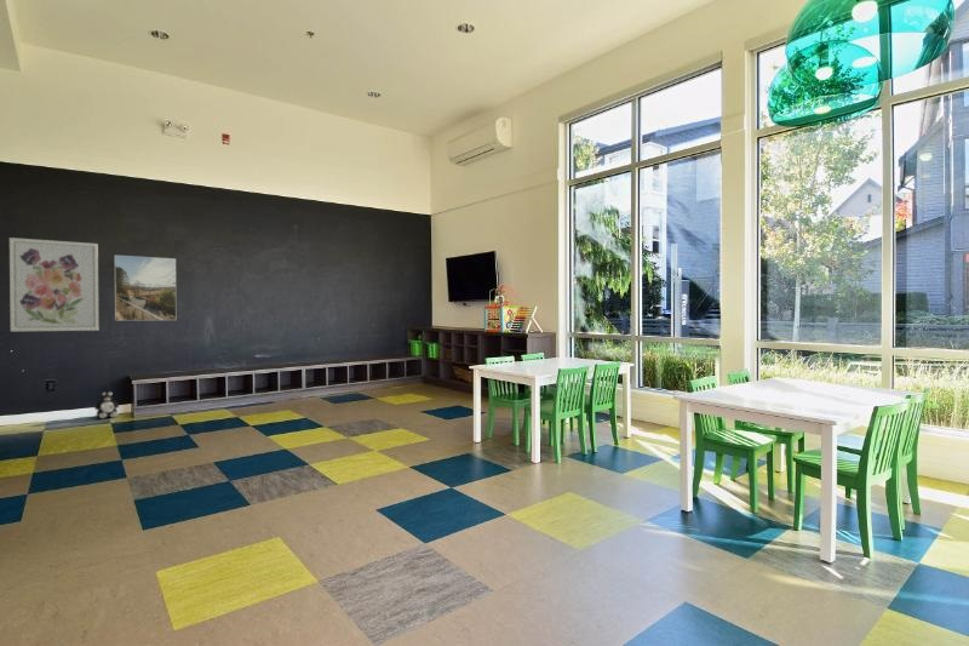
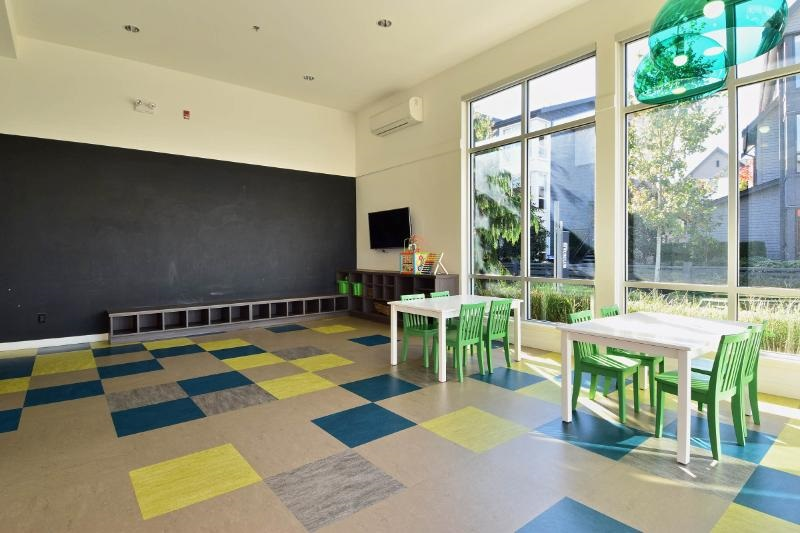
- plush toy (107, 405)
- wall art (56, 285)
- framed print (145, 288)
